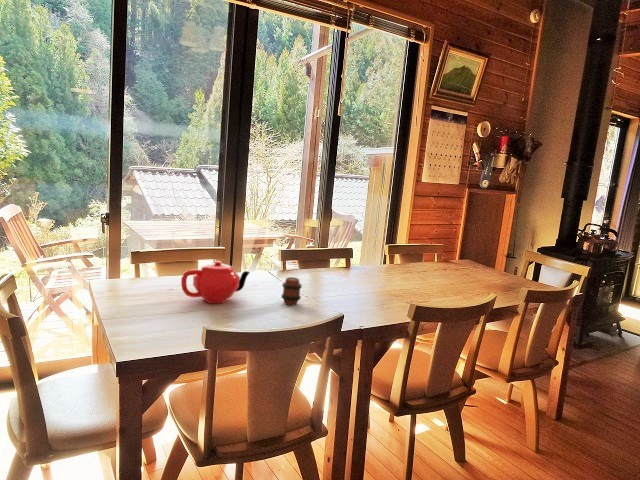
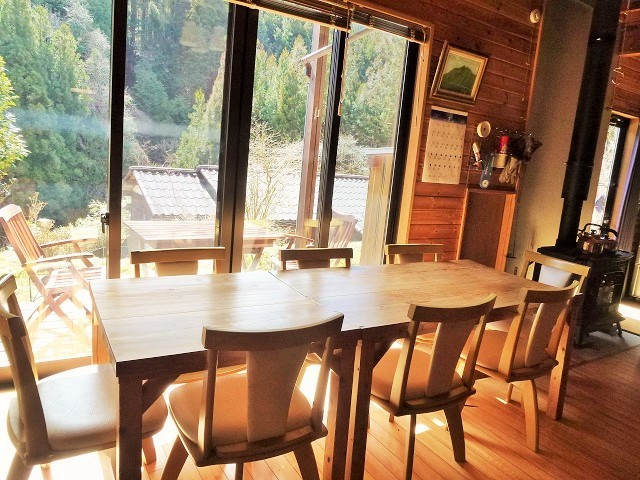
- teapot (216, 280)
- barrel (291, 291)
